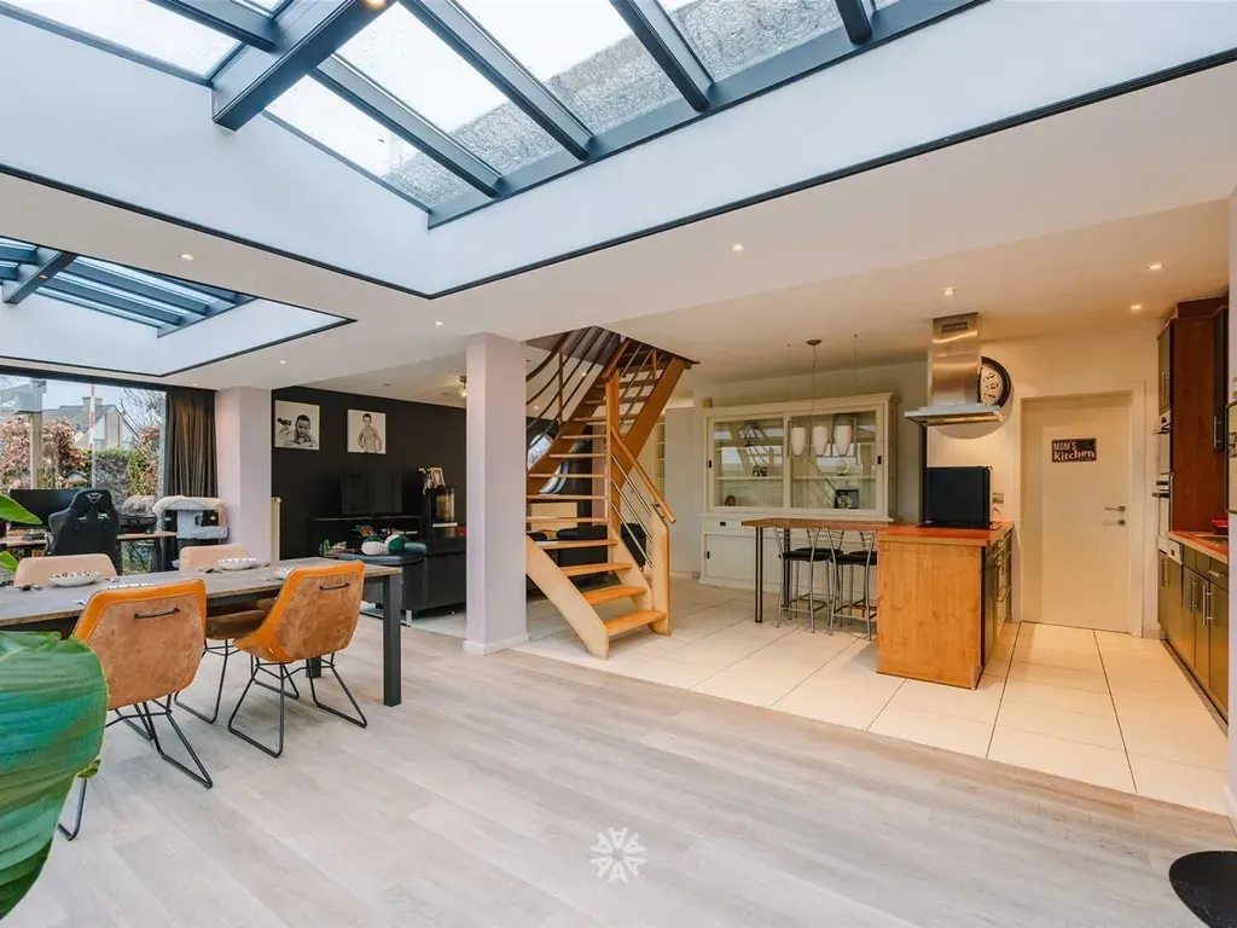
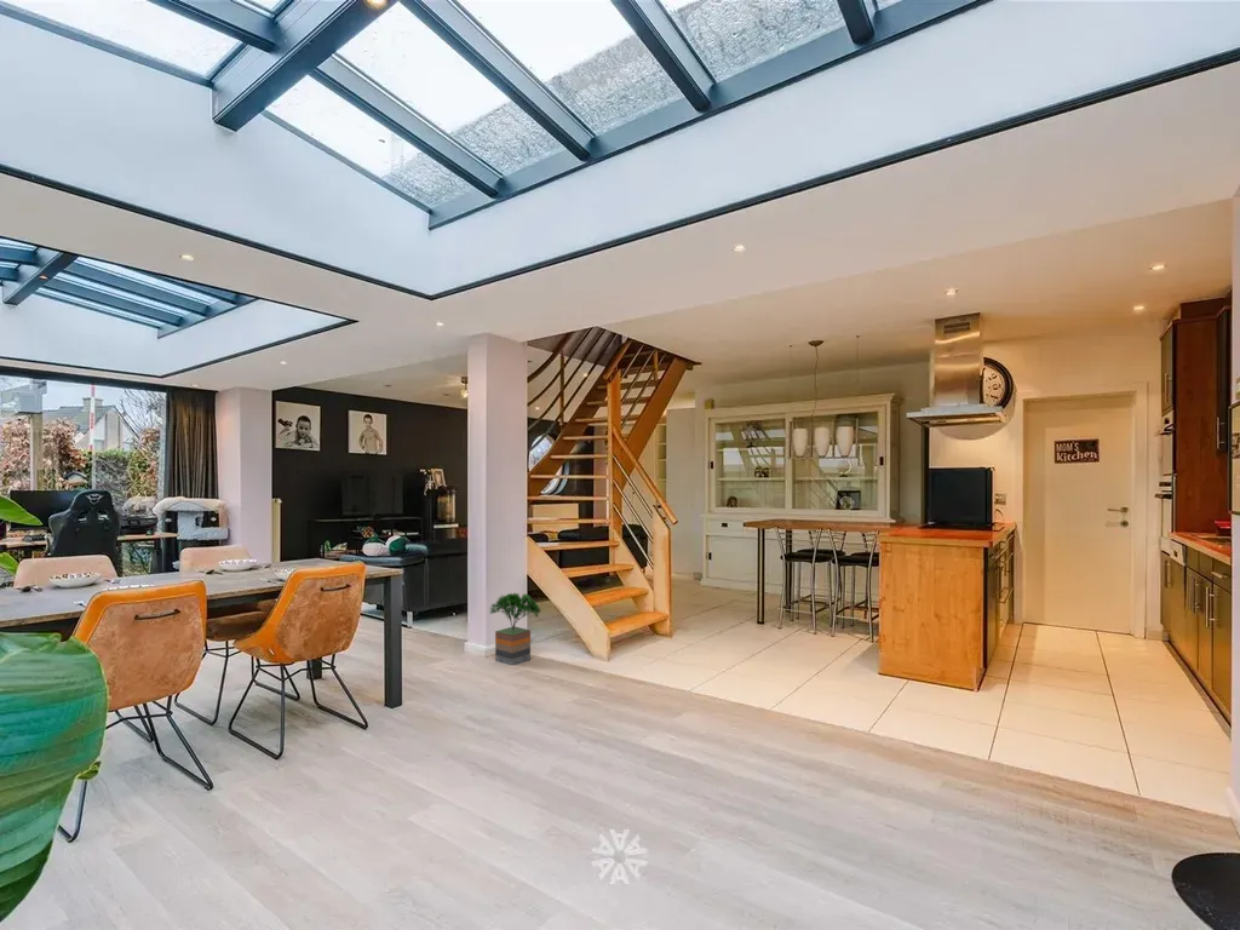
+ potted tree (513, 626)
